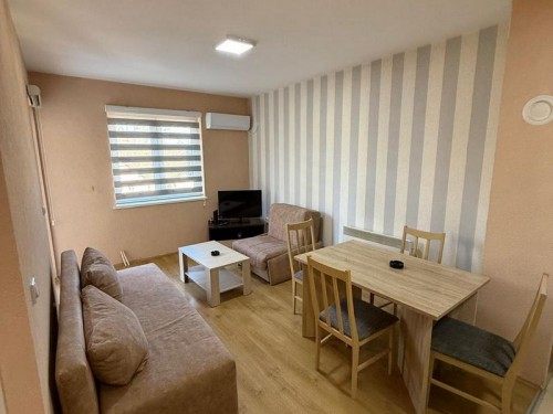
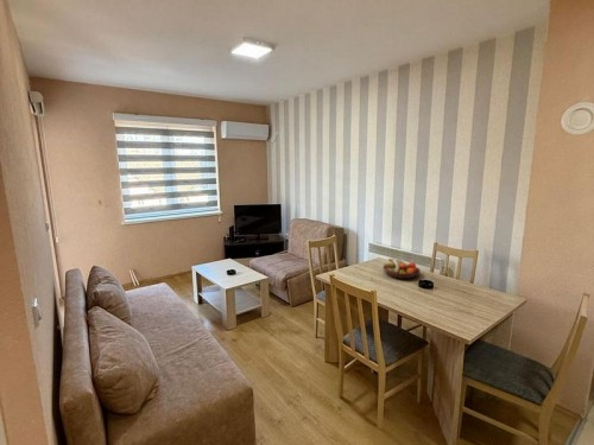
+ fruit bowl (400, 267)
